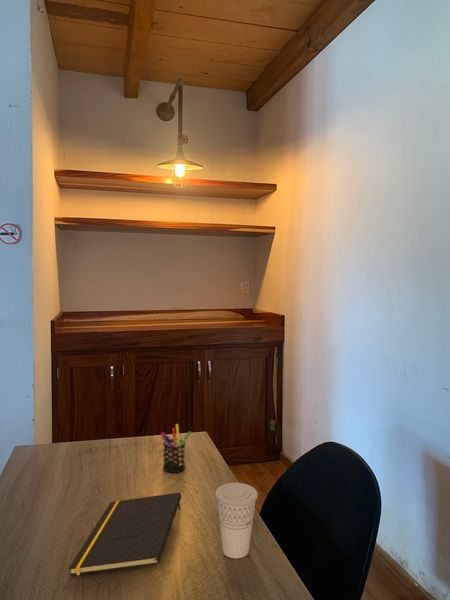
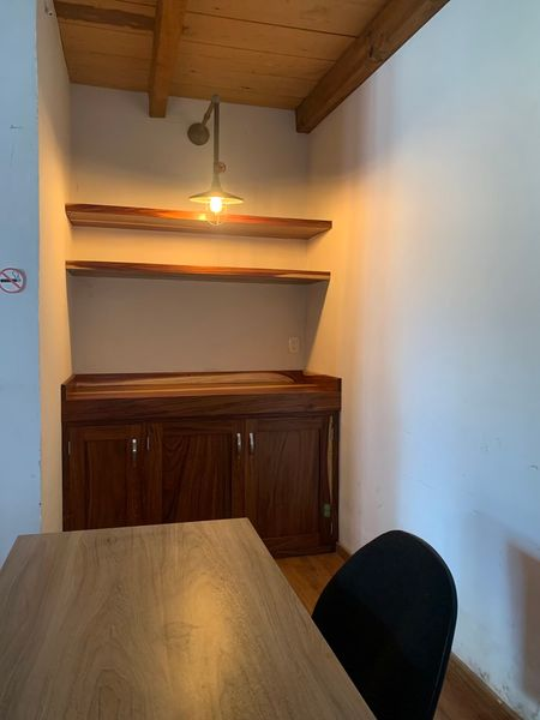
- pen holder (176, 447)
- notepad (131, 529)
- cup (236, 520)
